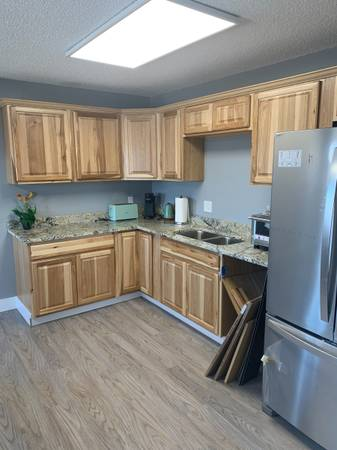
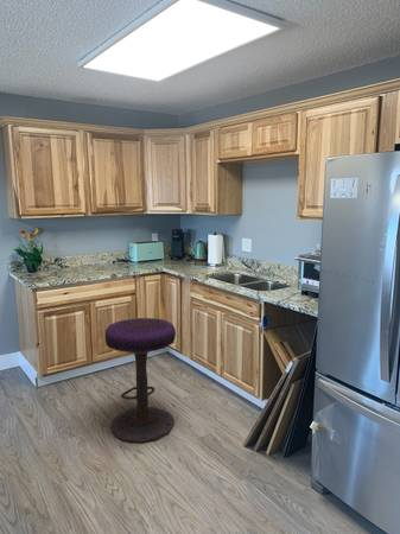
+ stool (141, 374)
